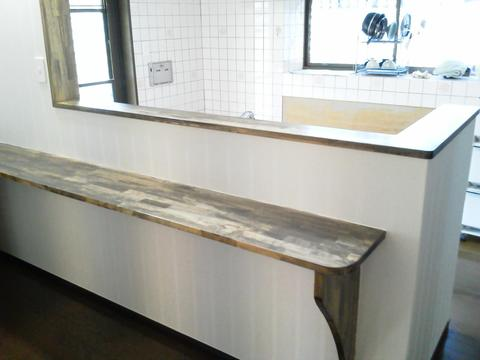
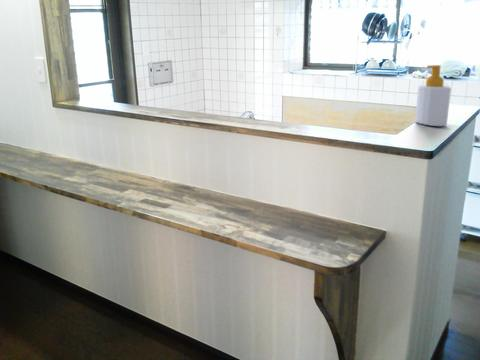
+ soap bottle (433, 94)
